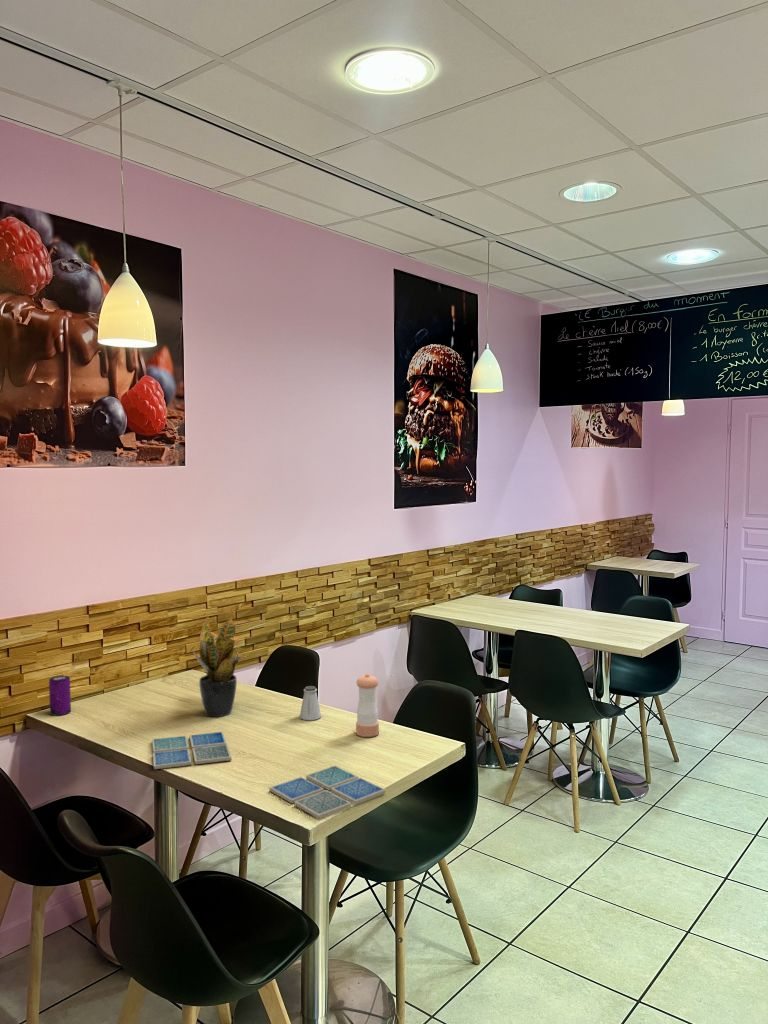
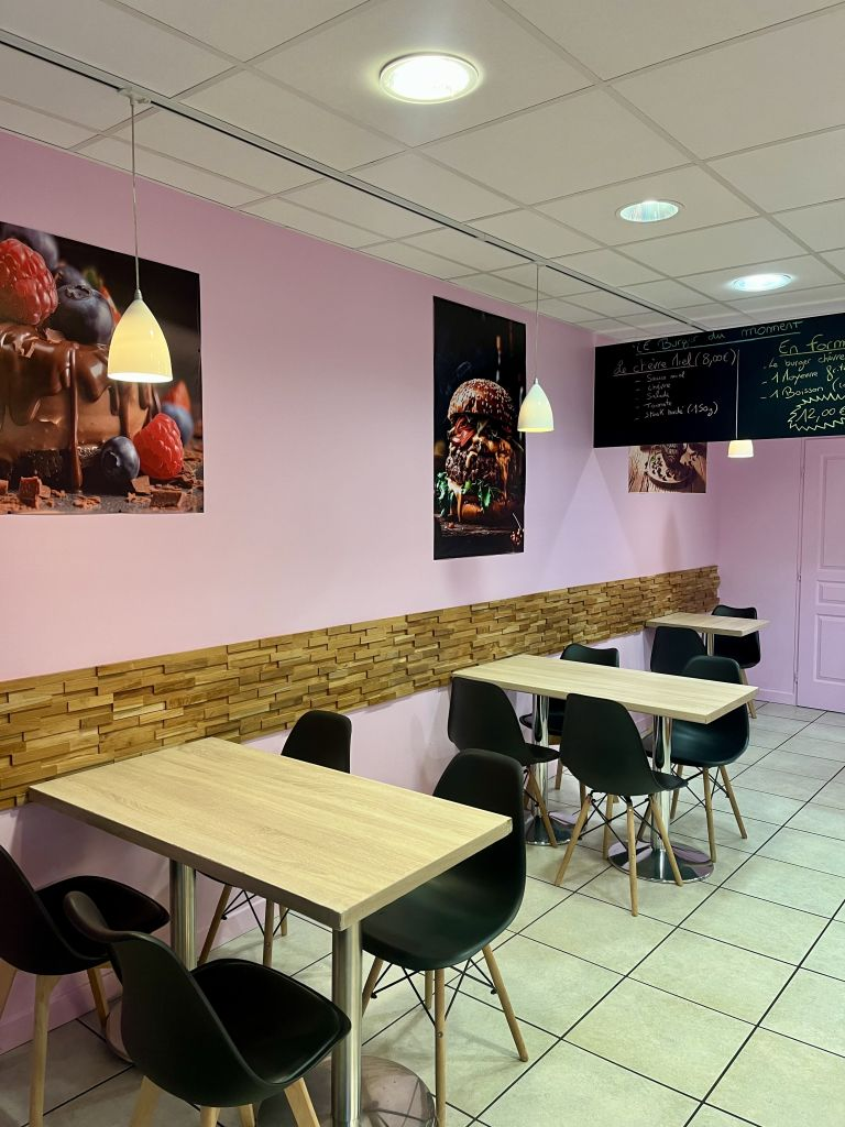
- beverage can (60, 695)
- drink coaster (188, 749)
- pepper shaker (367, 703)
- saltshaker (310, 702)
- drink coaster (327, 789)
- potted plant (219, 662)
